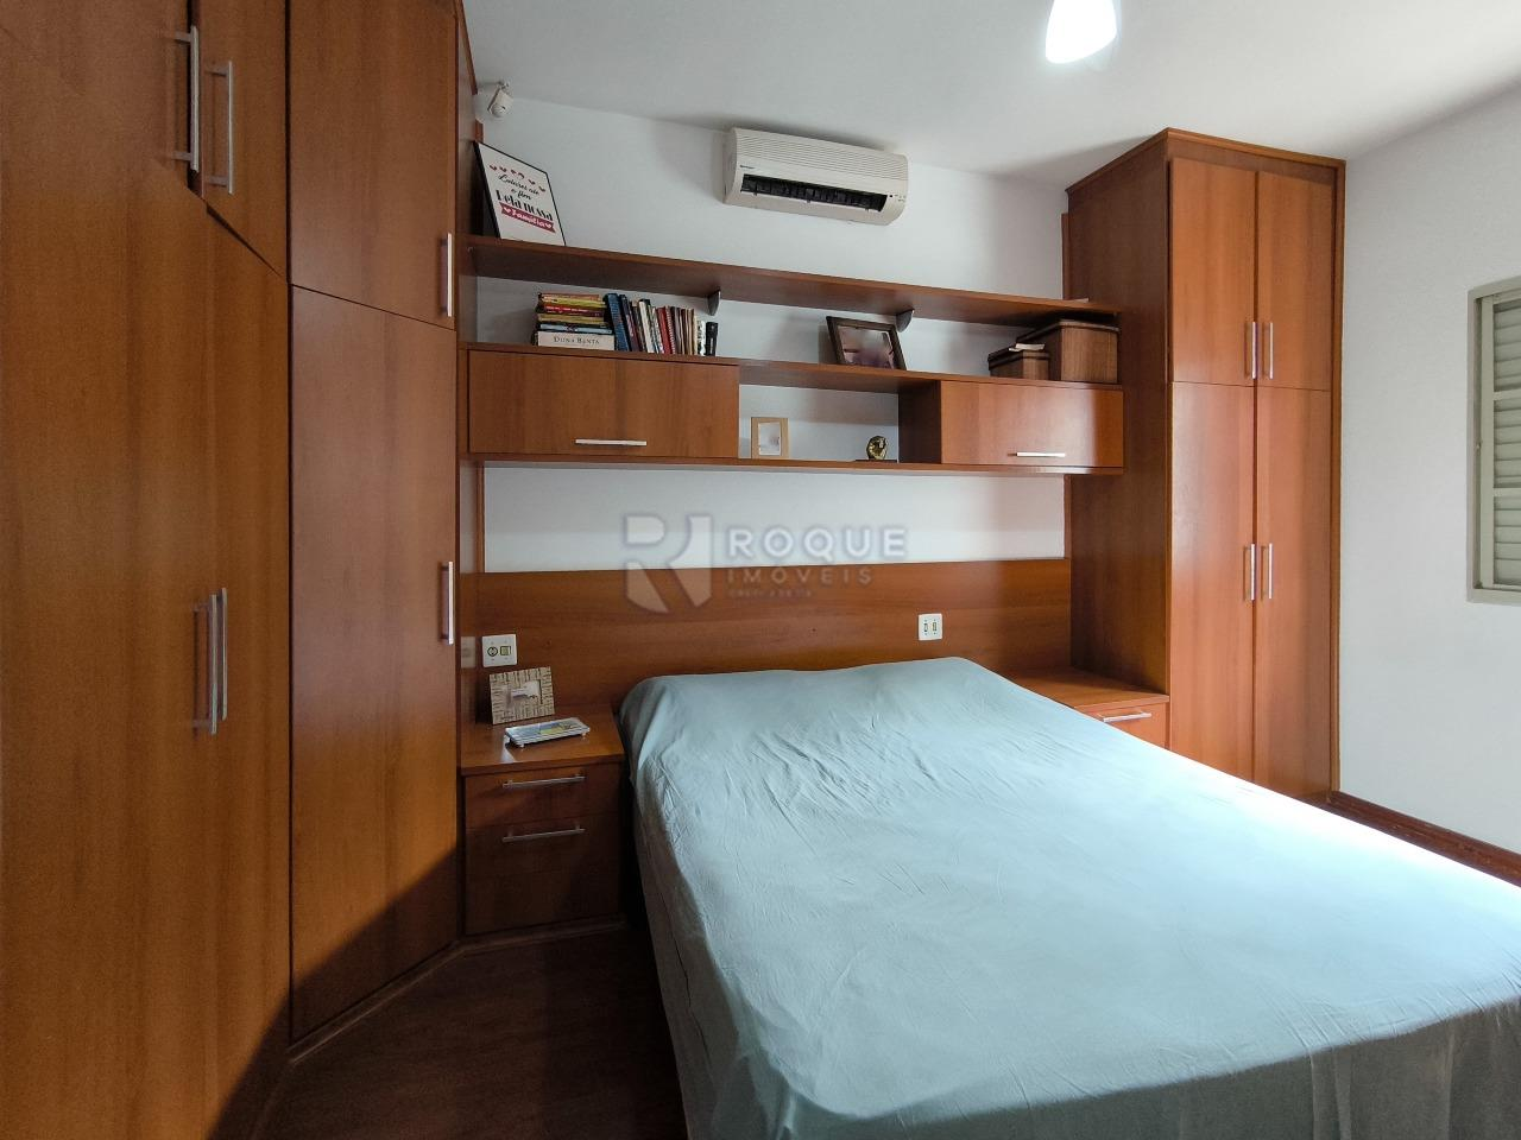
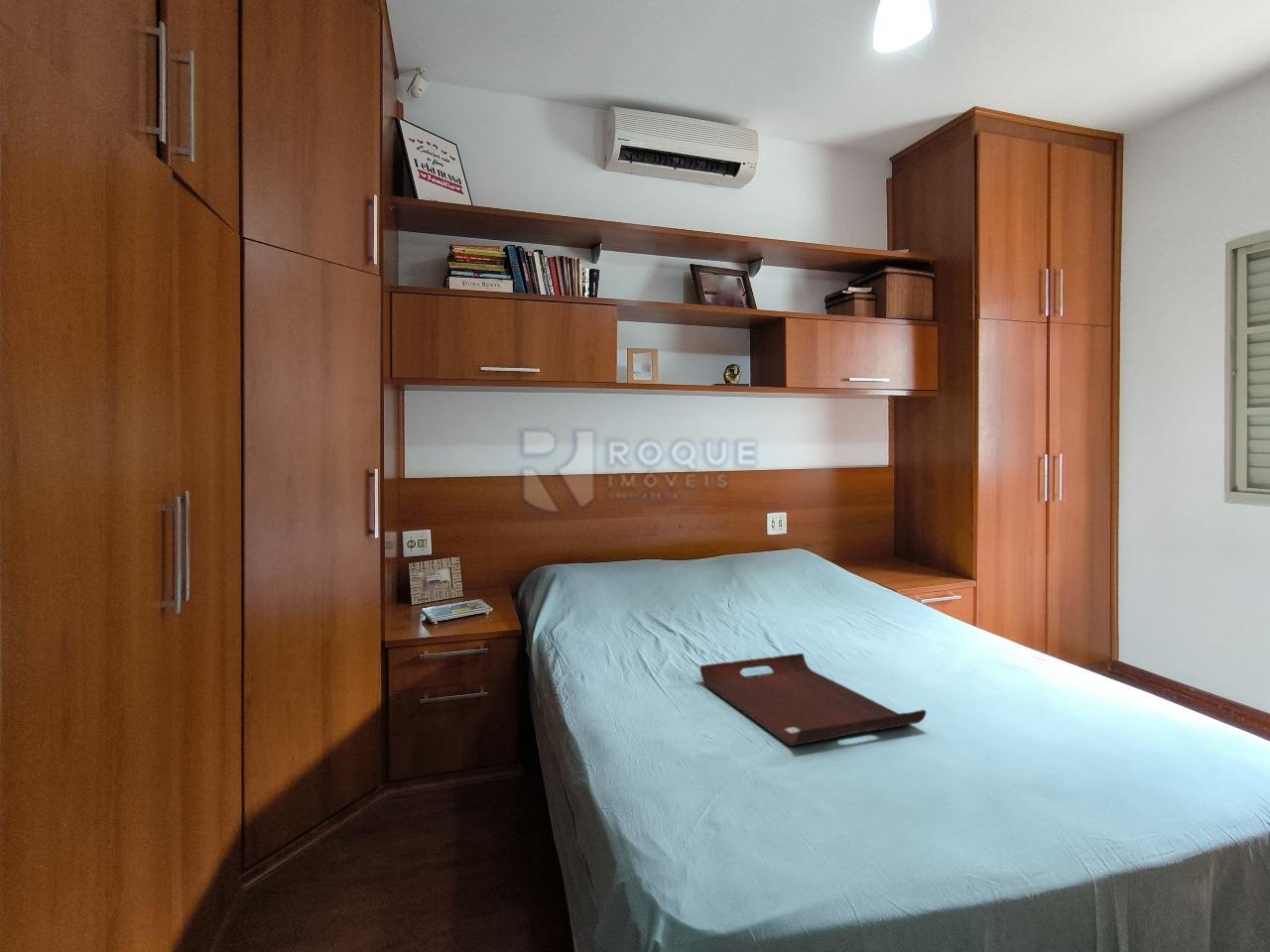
+ serving tray (801, 694)
